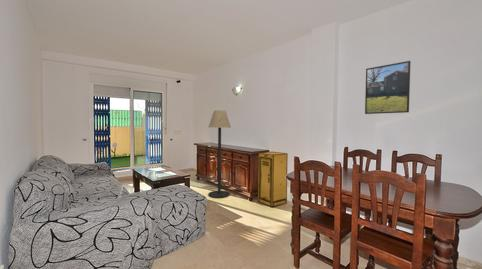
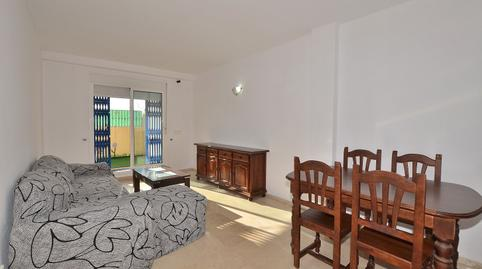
- storage cabinet (272, 177)
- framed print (386, 89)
- floor lamp (219, 152)
